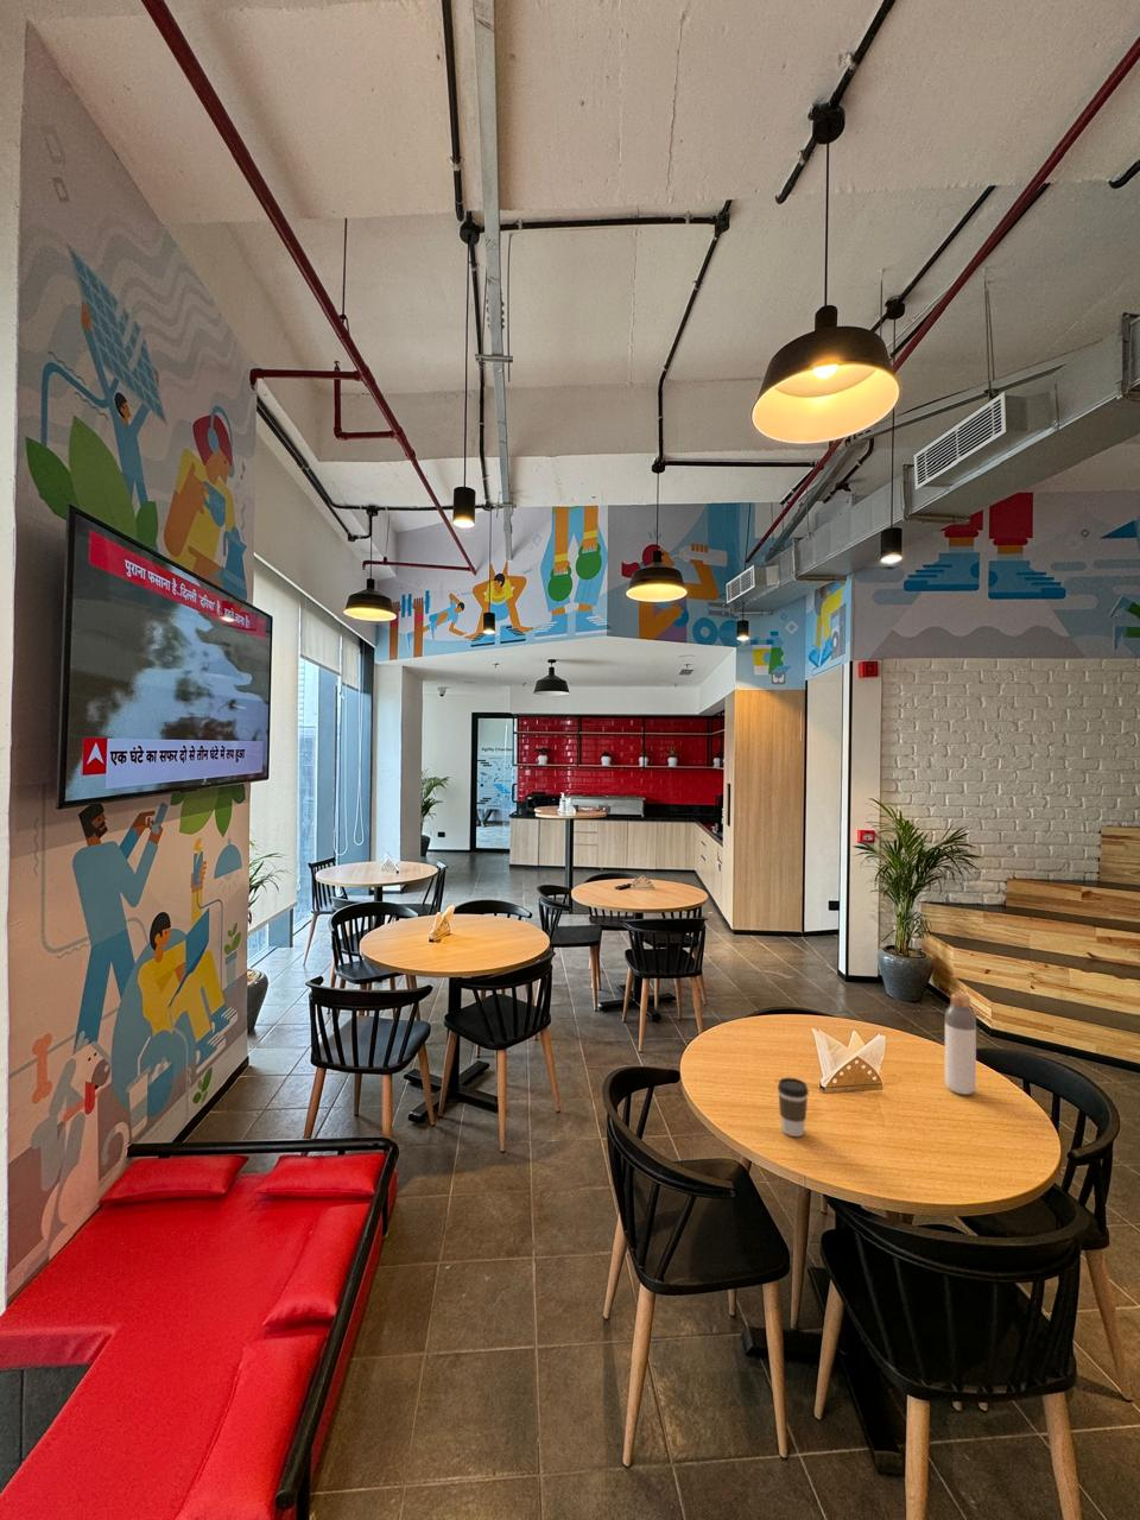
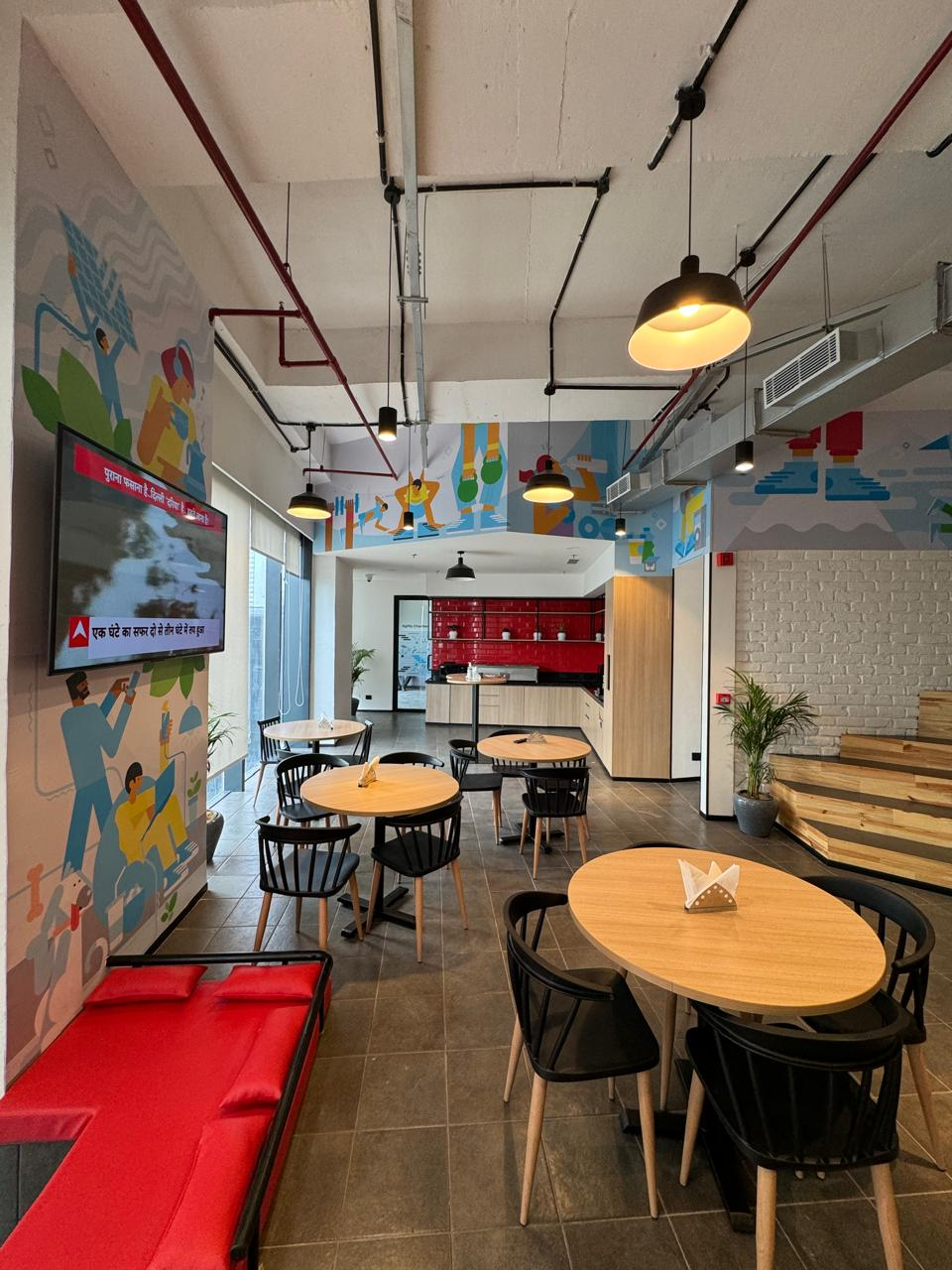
- bottle (959, 1041)
- coffee cup (792, 1107)
